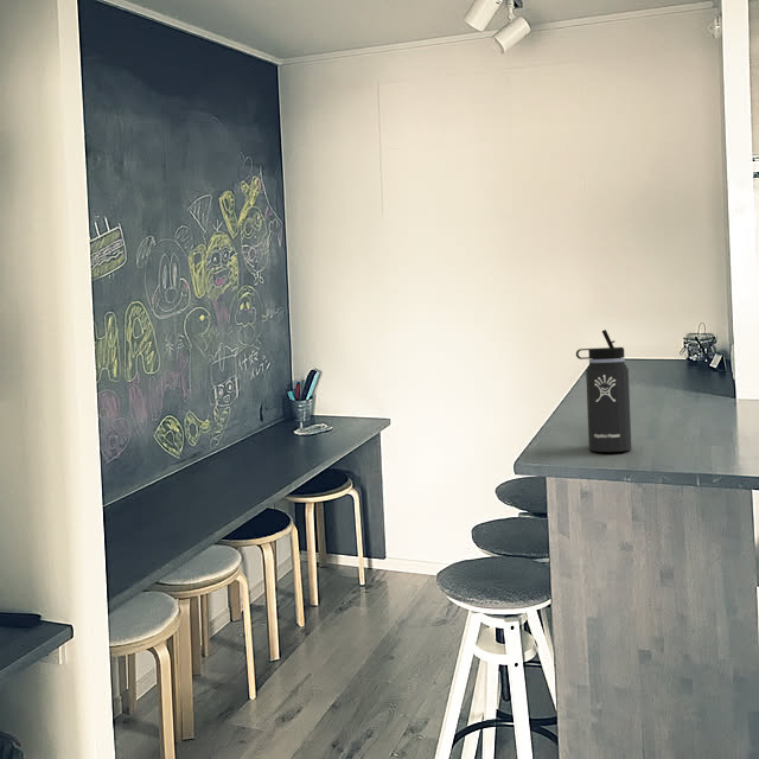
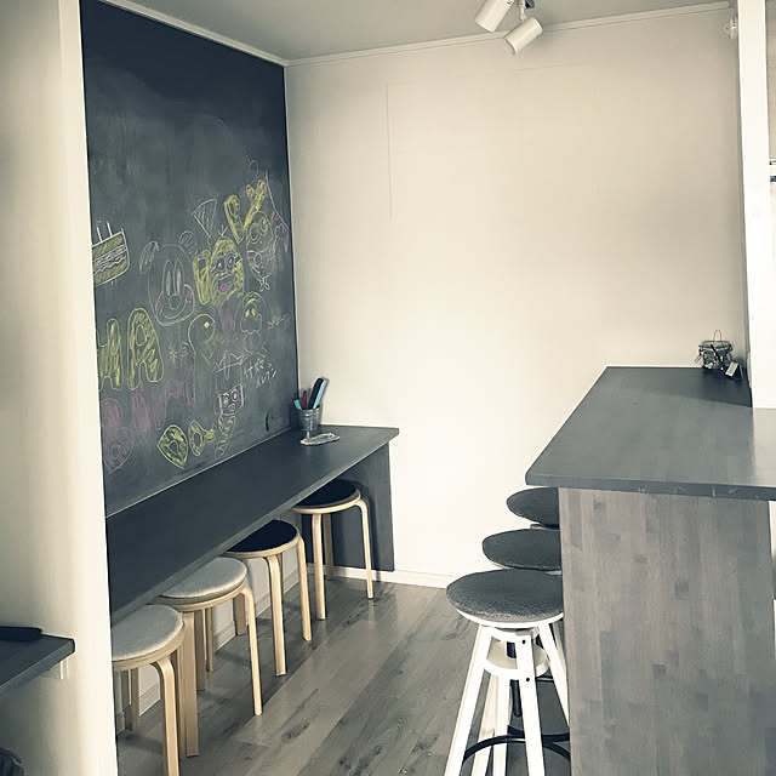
- thermos bottle (602, 389)
